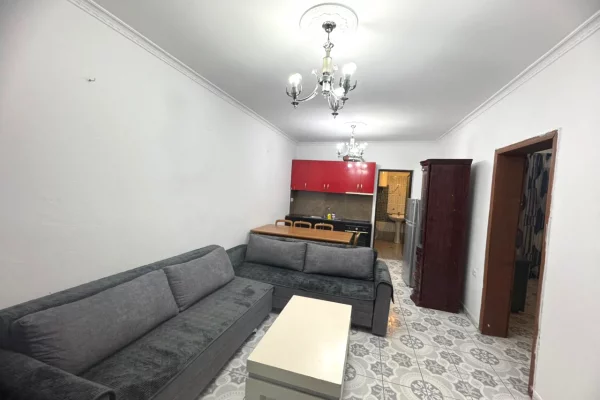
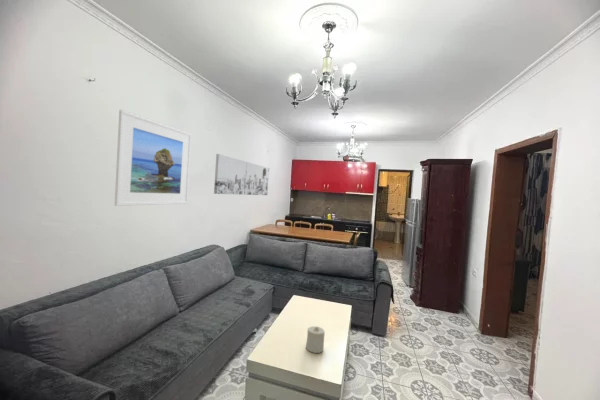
+ candle (315, 337)
+ wall art (246, 178)
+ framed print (159, 164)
